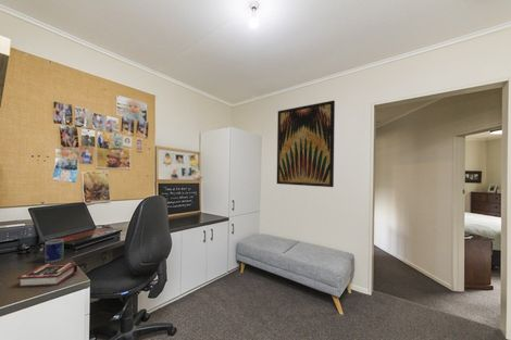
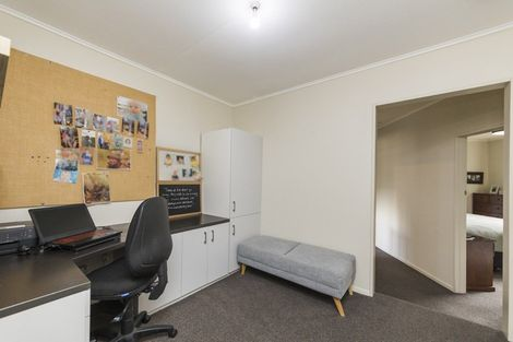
- wall art (302, 146)
- mug (53, 249)
- book (49, 274)
